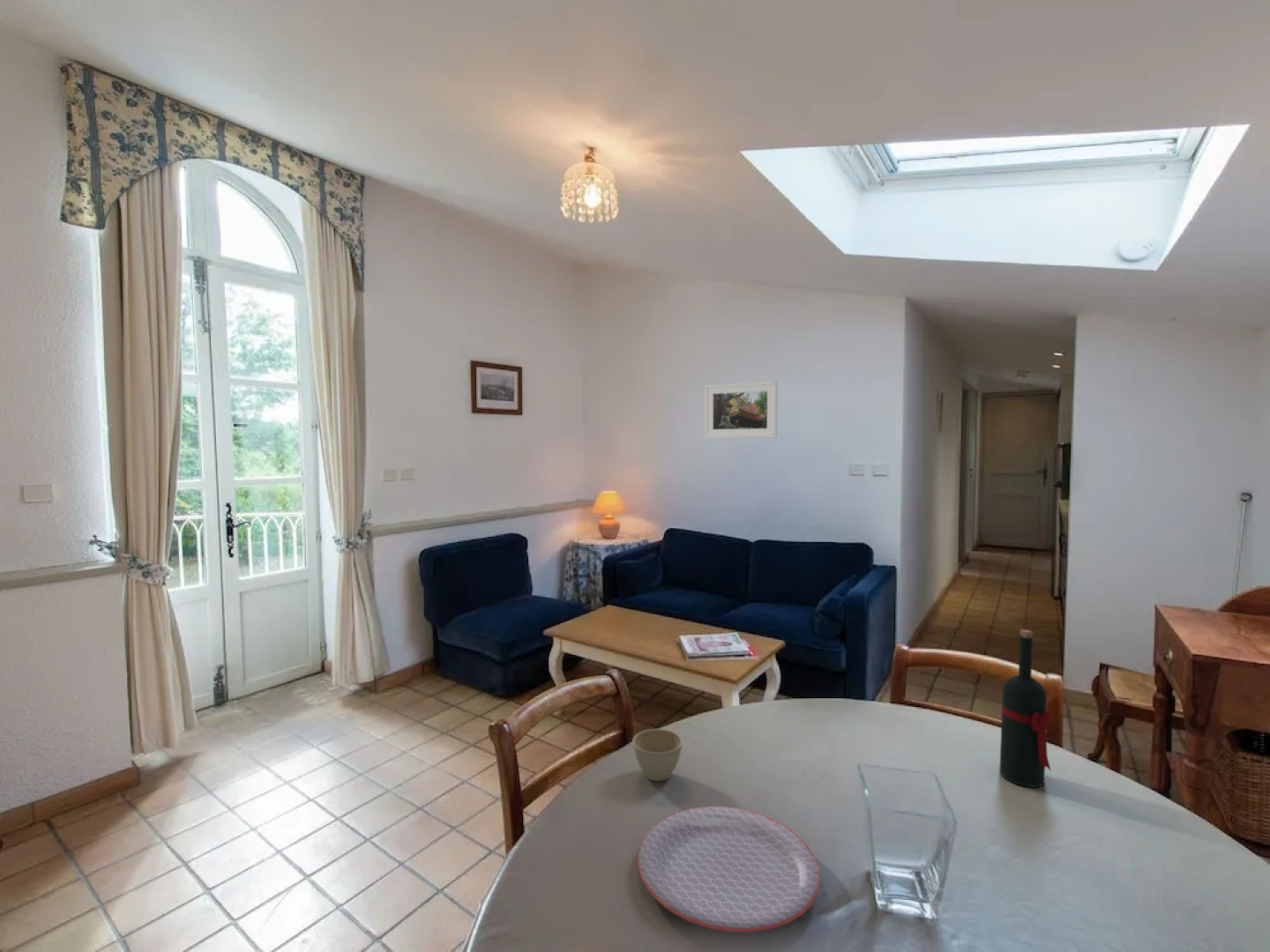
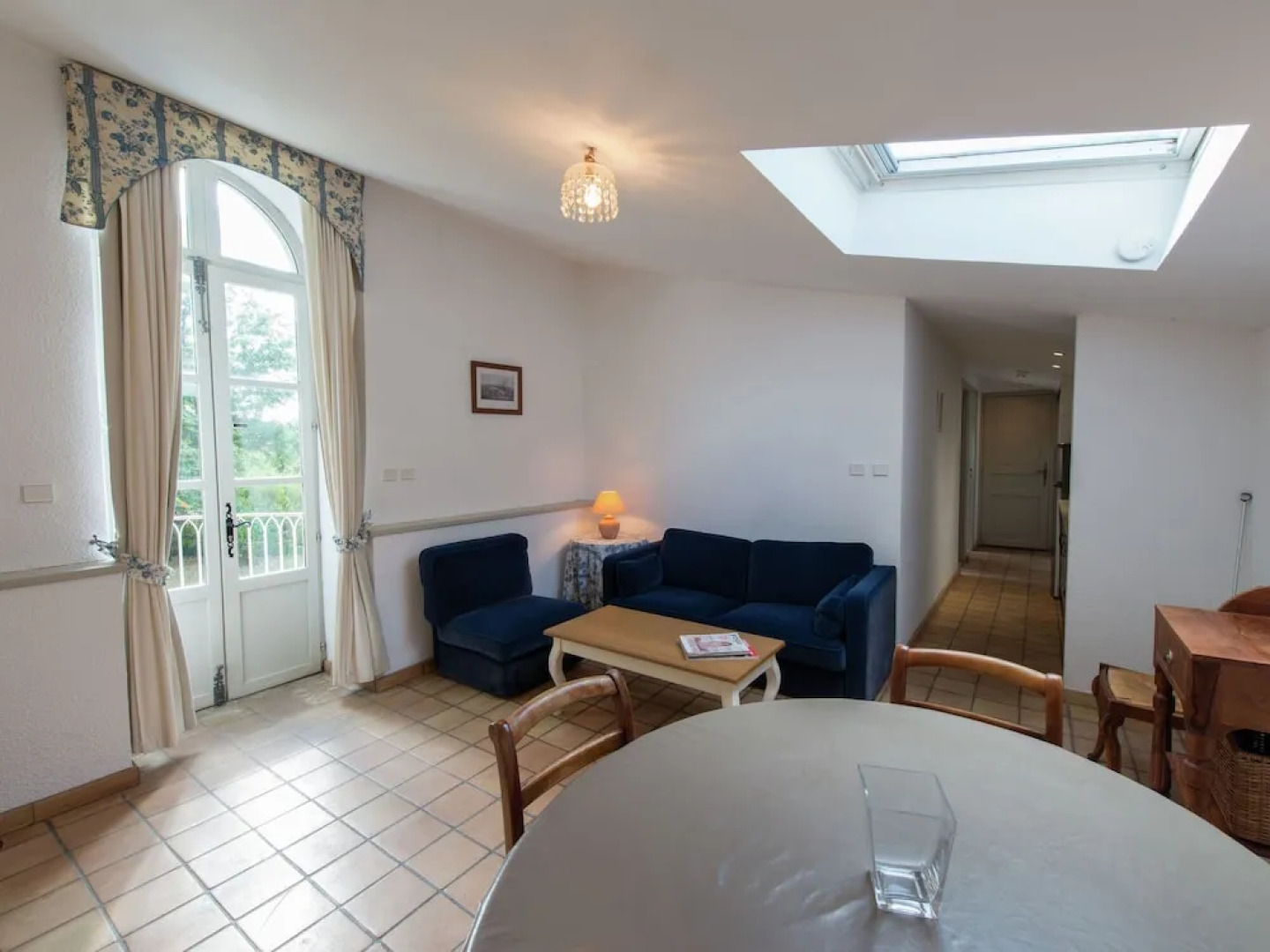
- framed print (739, 411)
- flower pot (657, 757)
- wine bottle (1028, 706)
- plate (727, 866)
